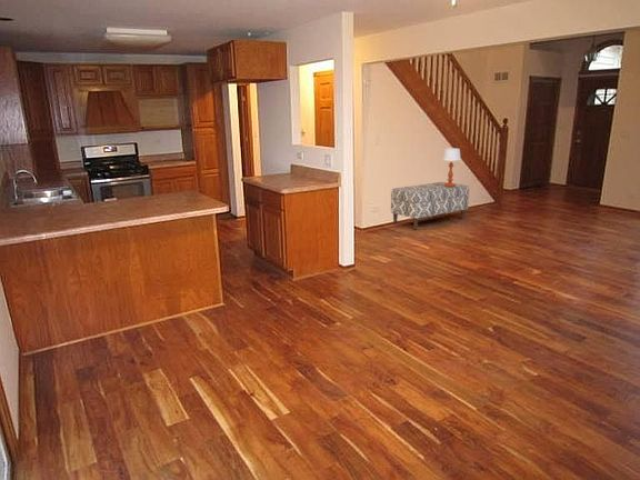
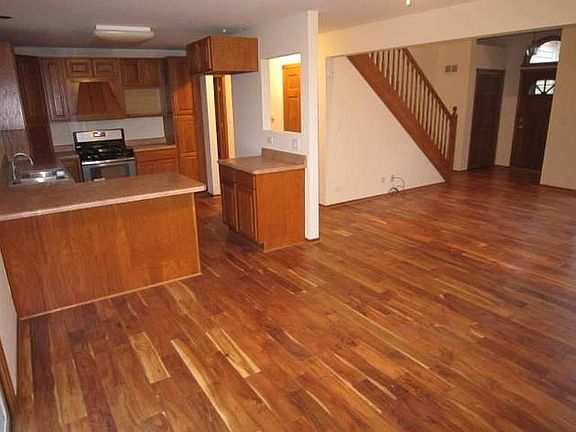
- table lamp (450, 168)
- bench (430, 204)
